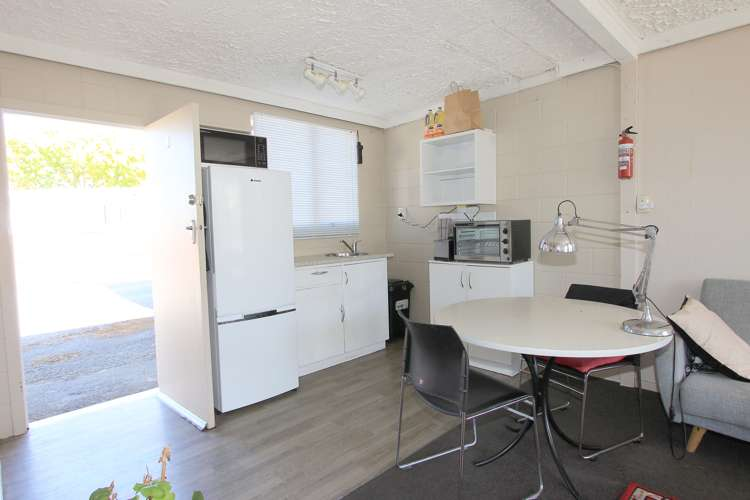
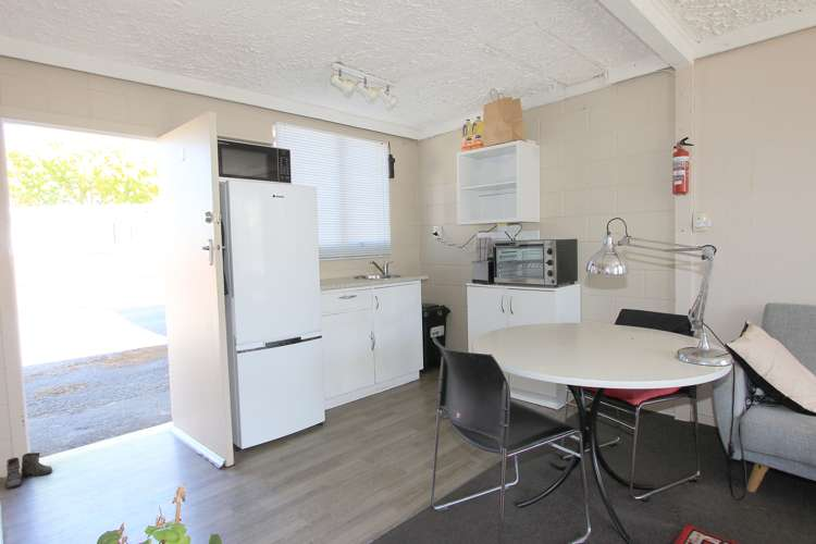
+ boots (24, 468)
